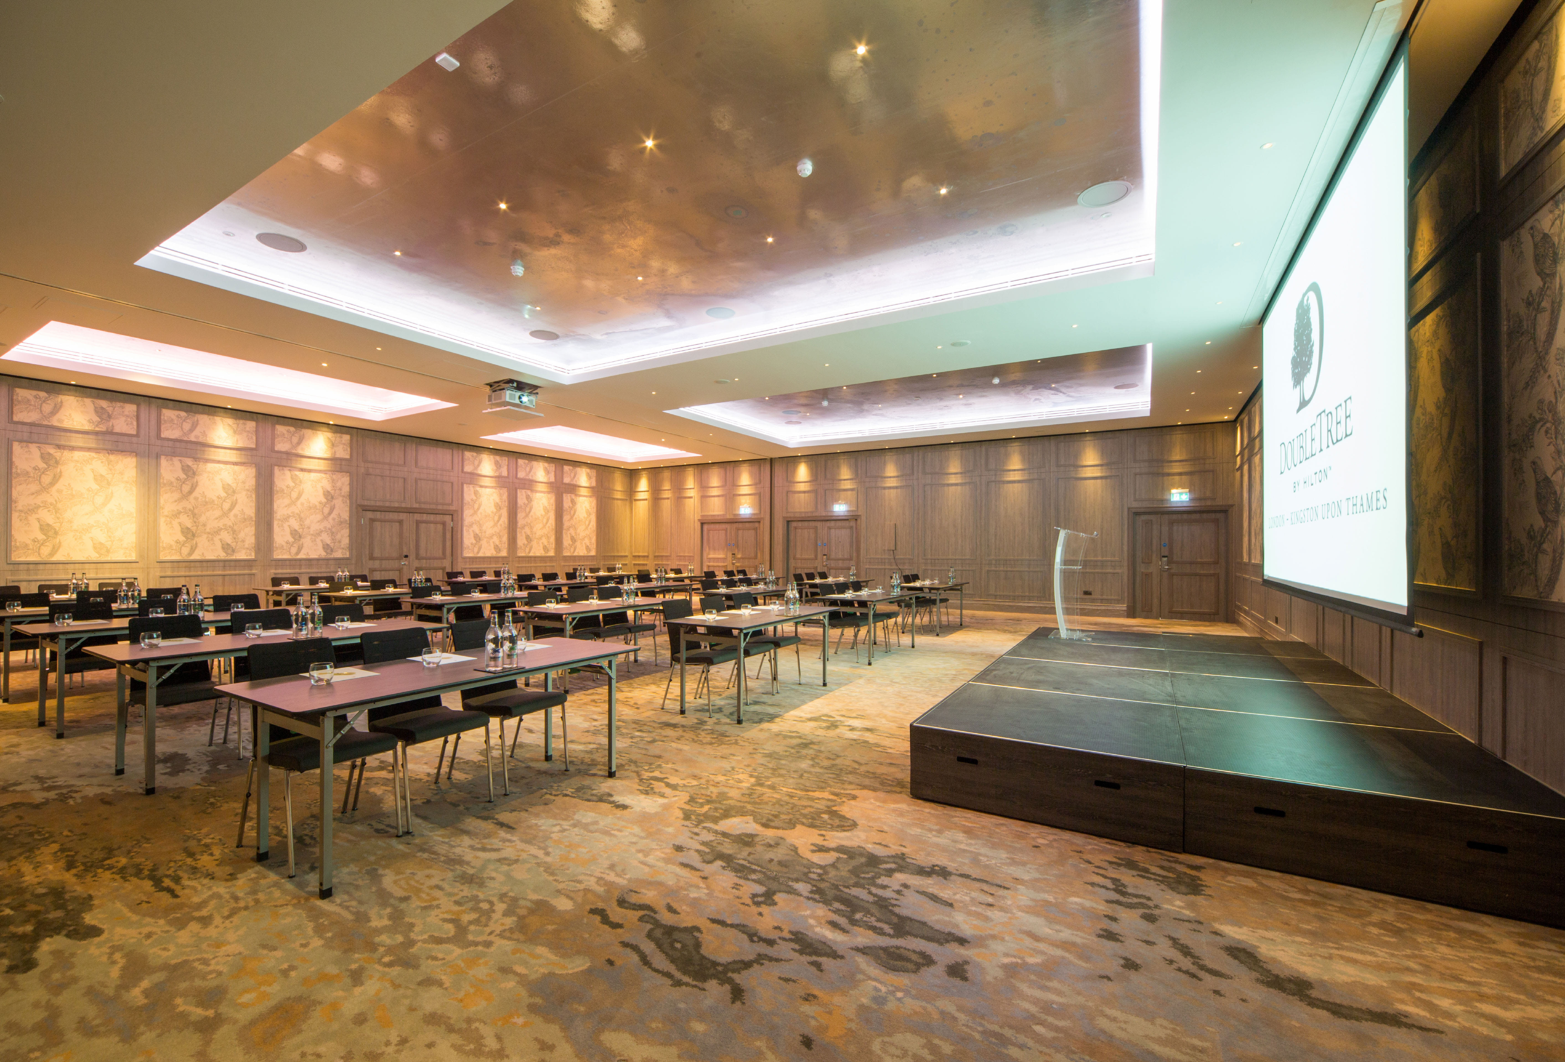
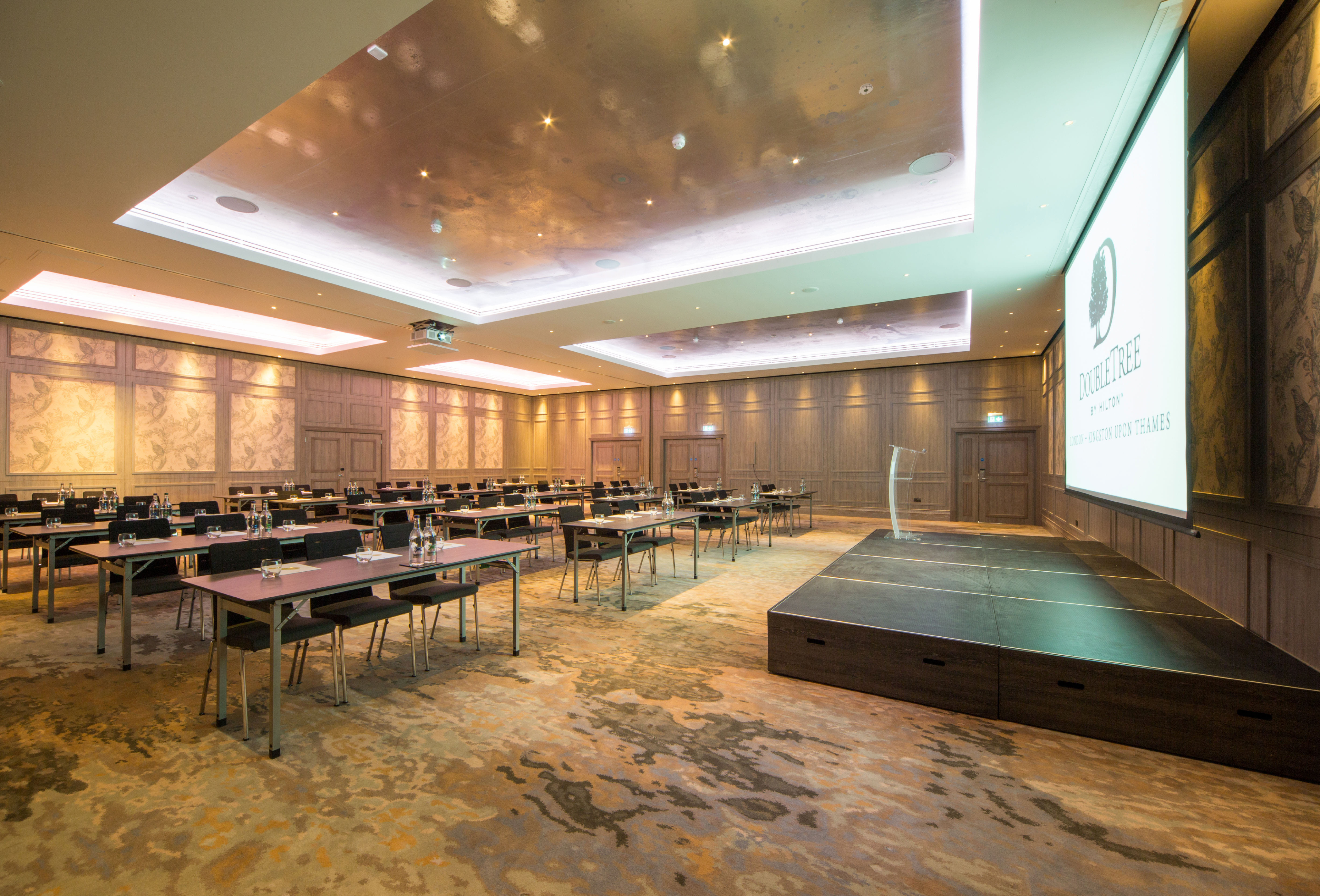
+ smoke detector (865, 89)
